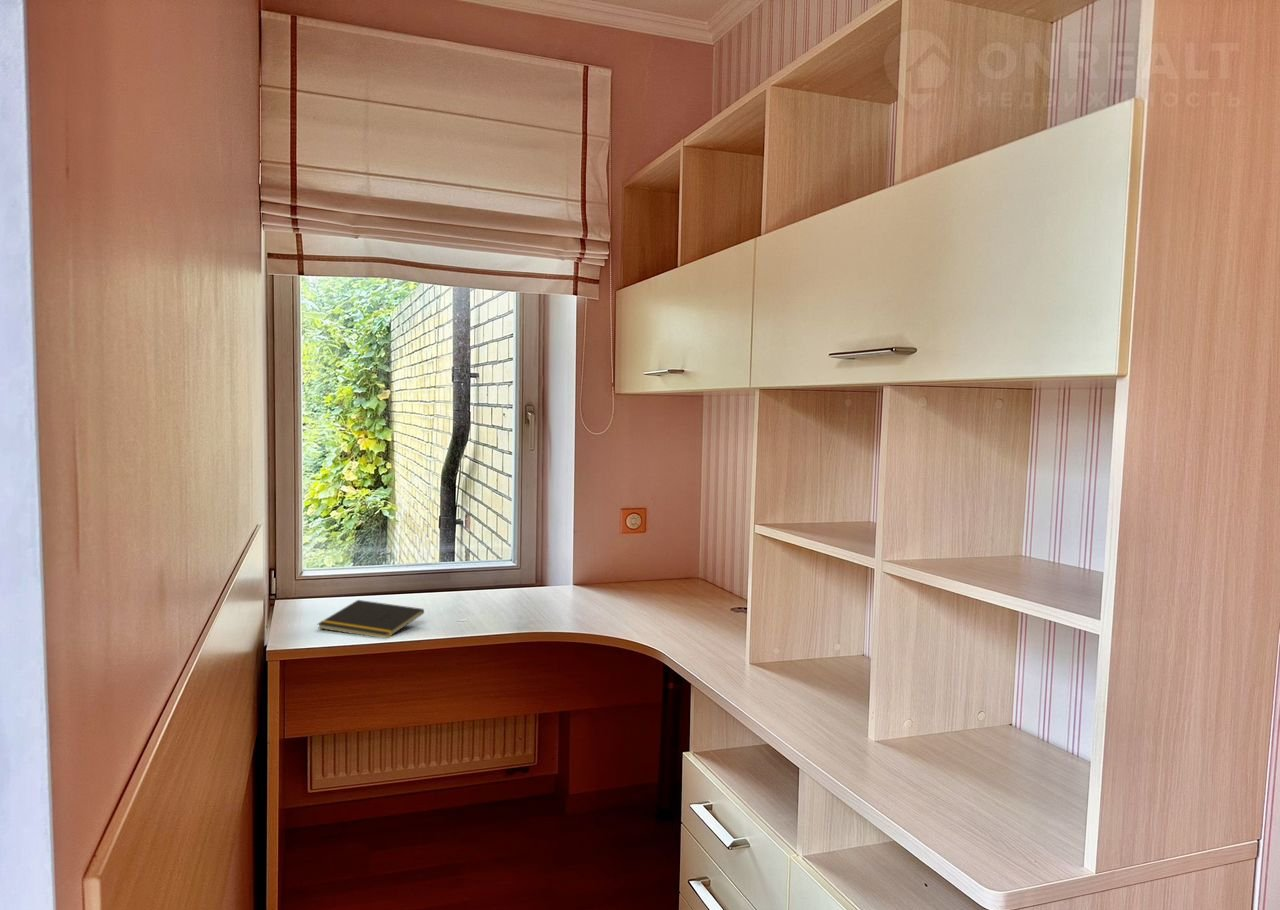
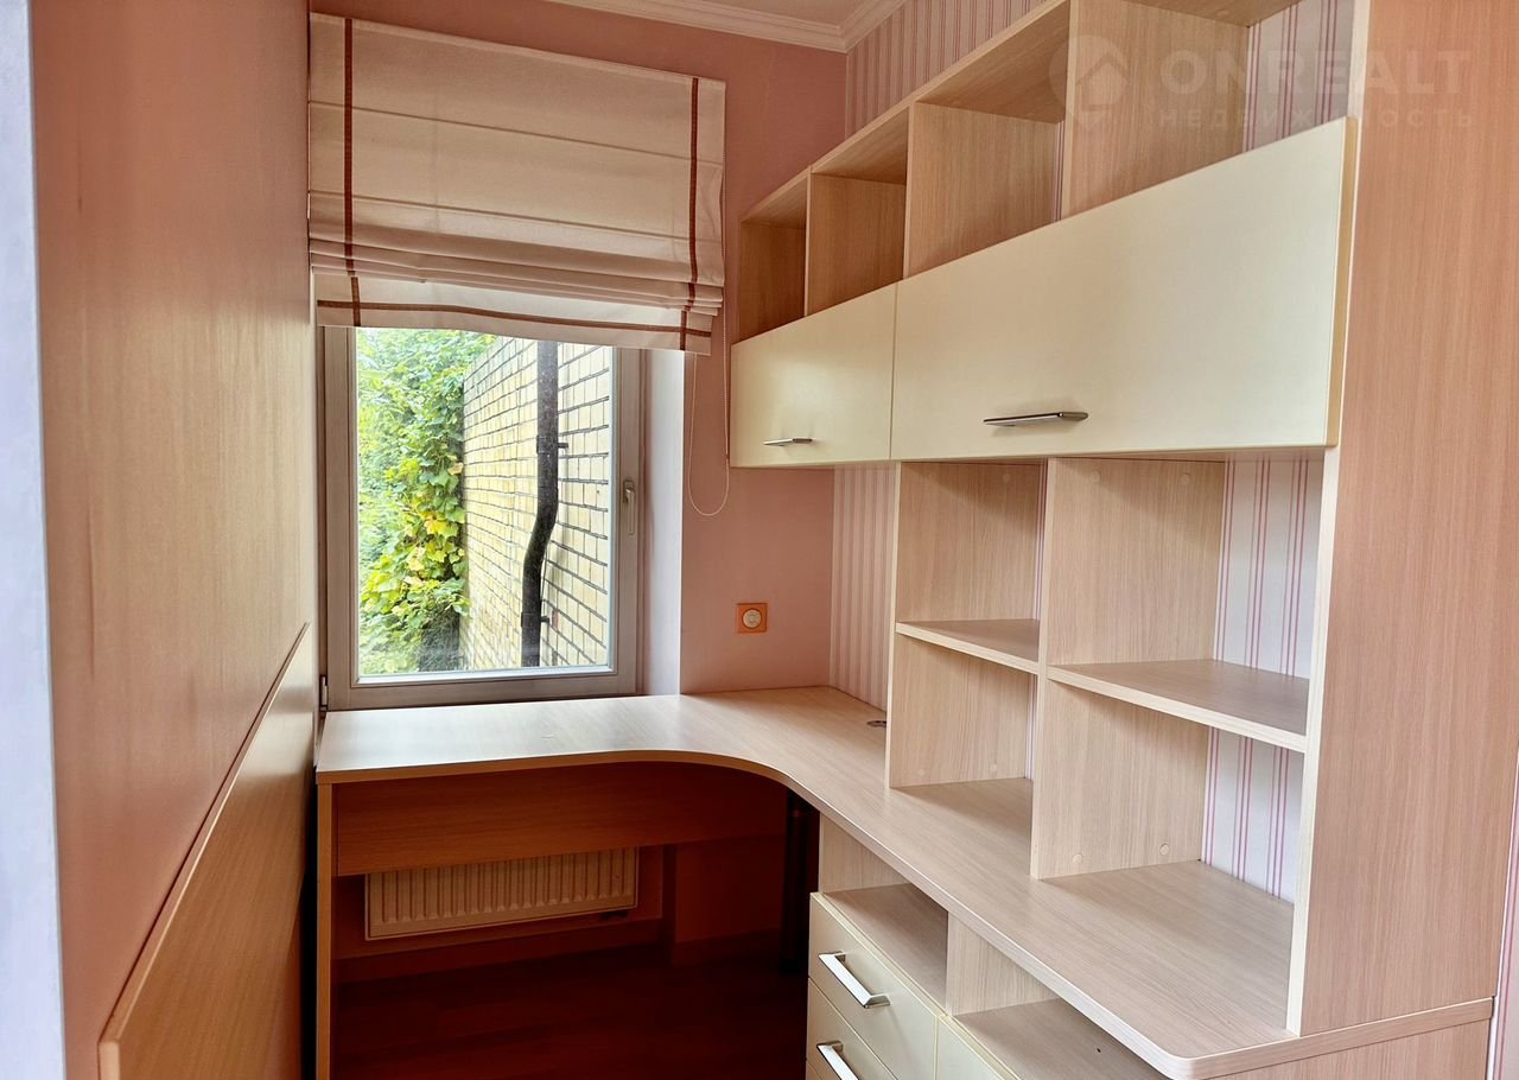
- notepad (371, 618)
